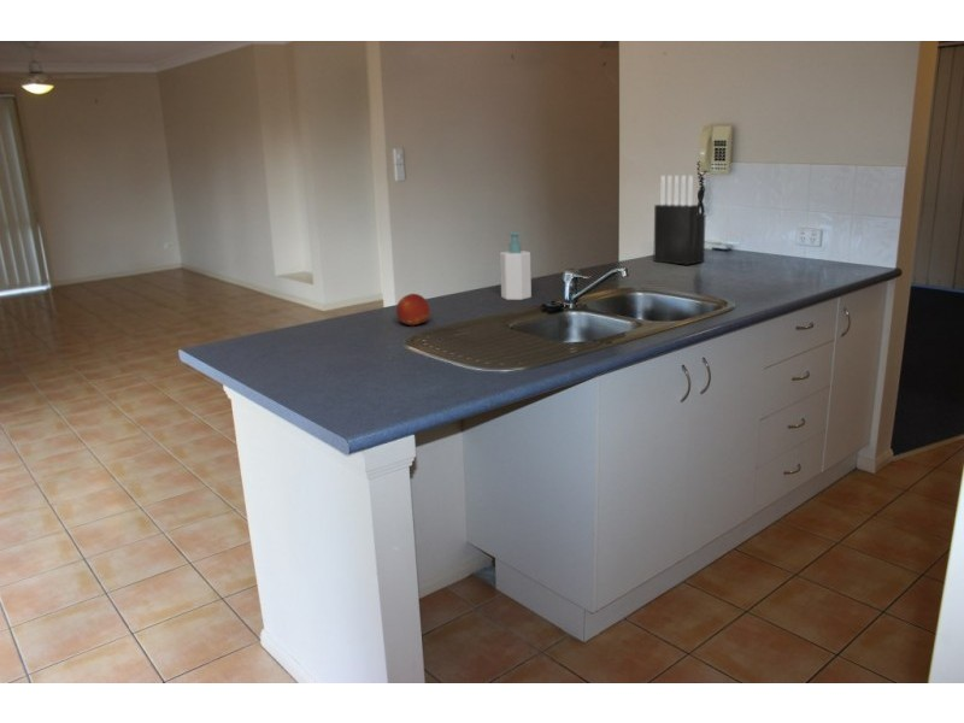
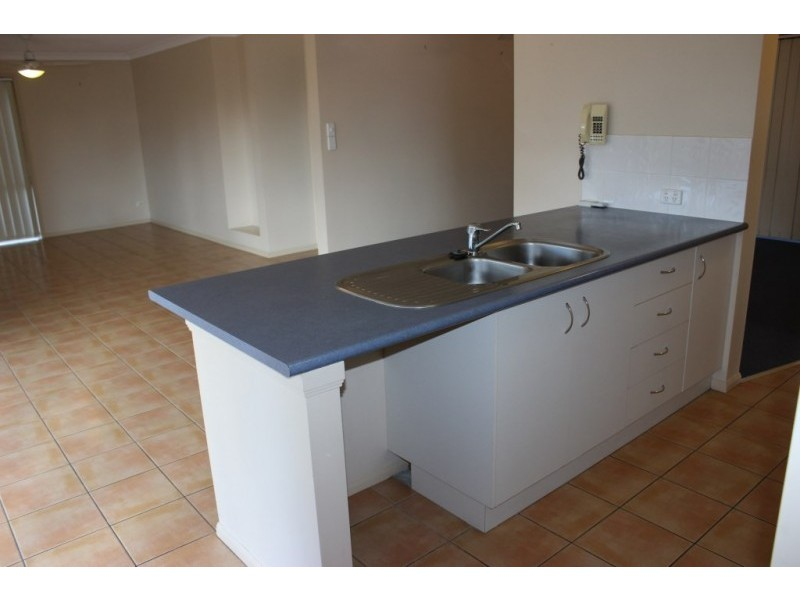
- soap bottle (515, 265)
- fruit (412, 308)
- knife block (681, 218)
